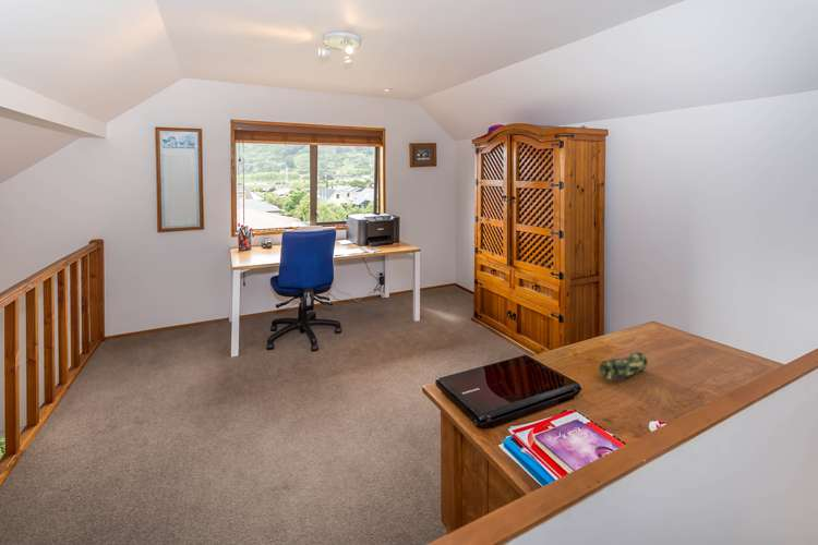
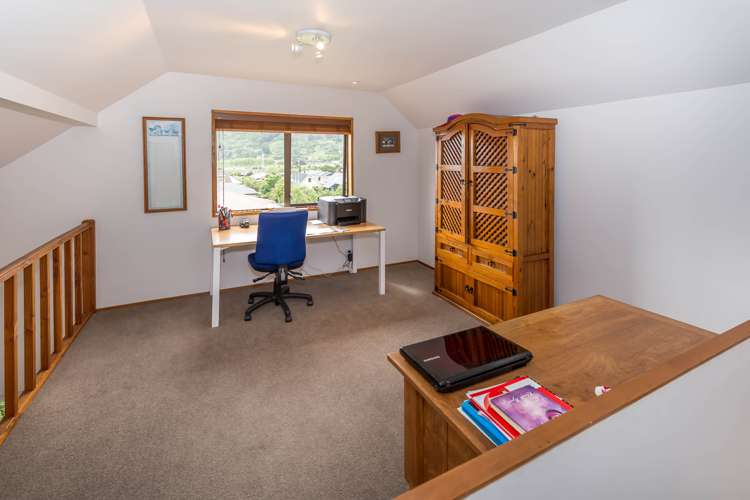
- pencil case (624, 365)
